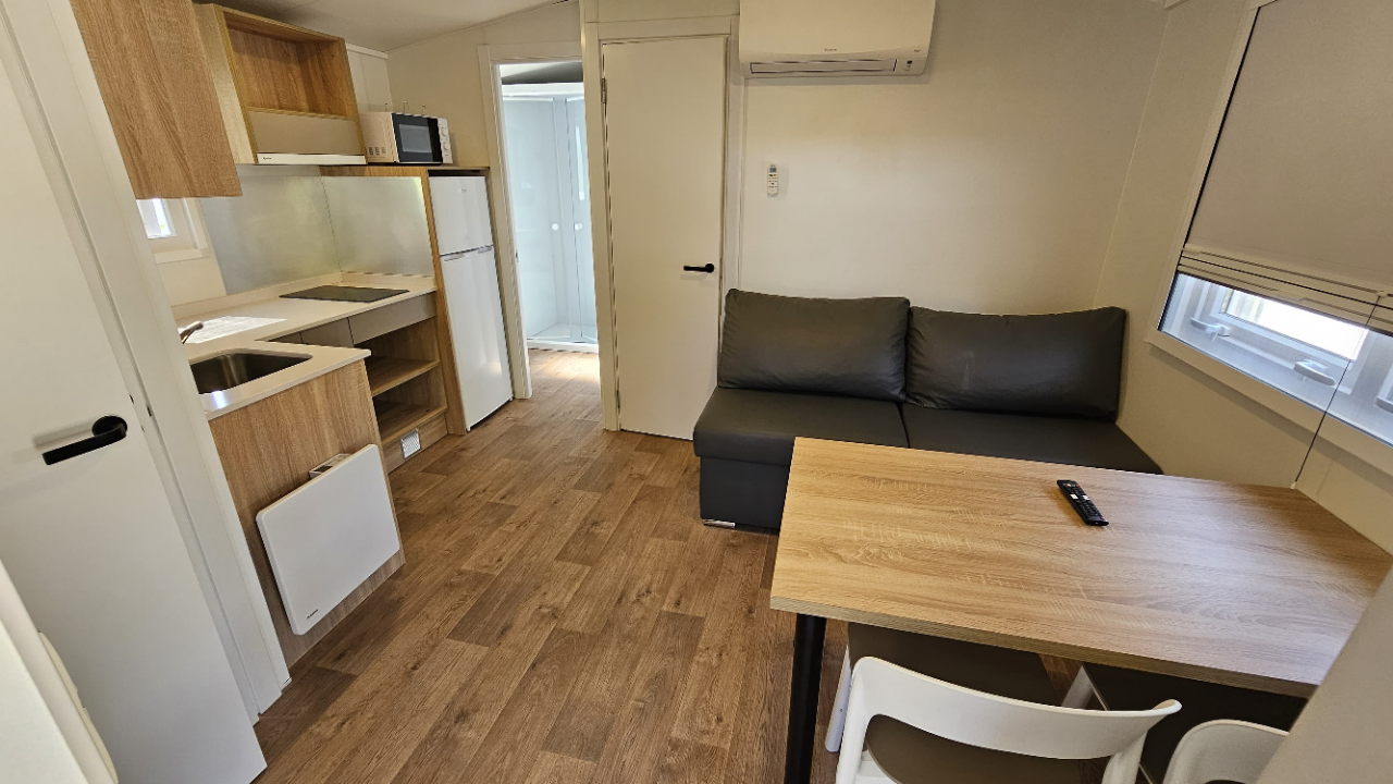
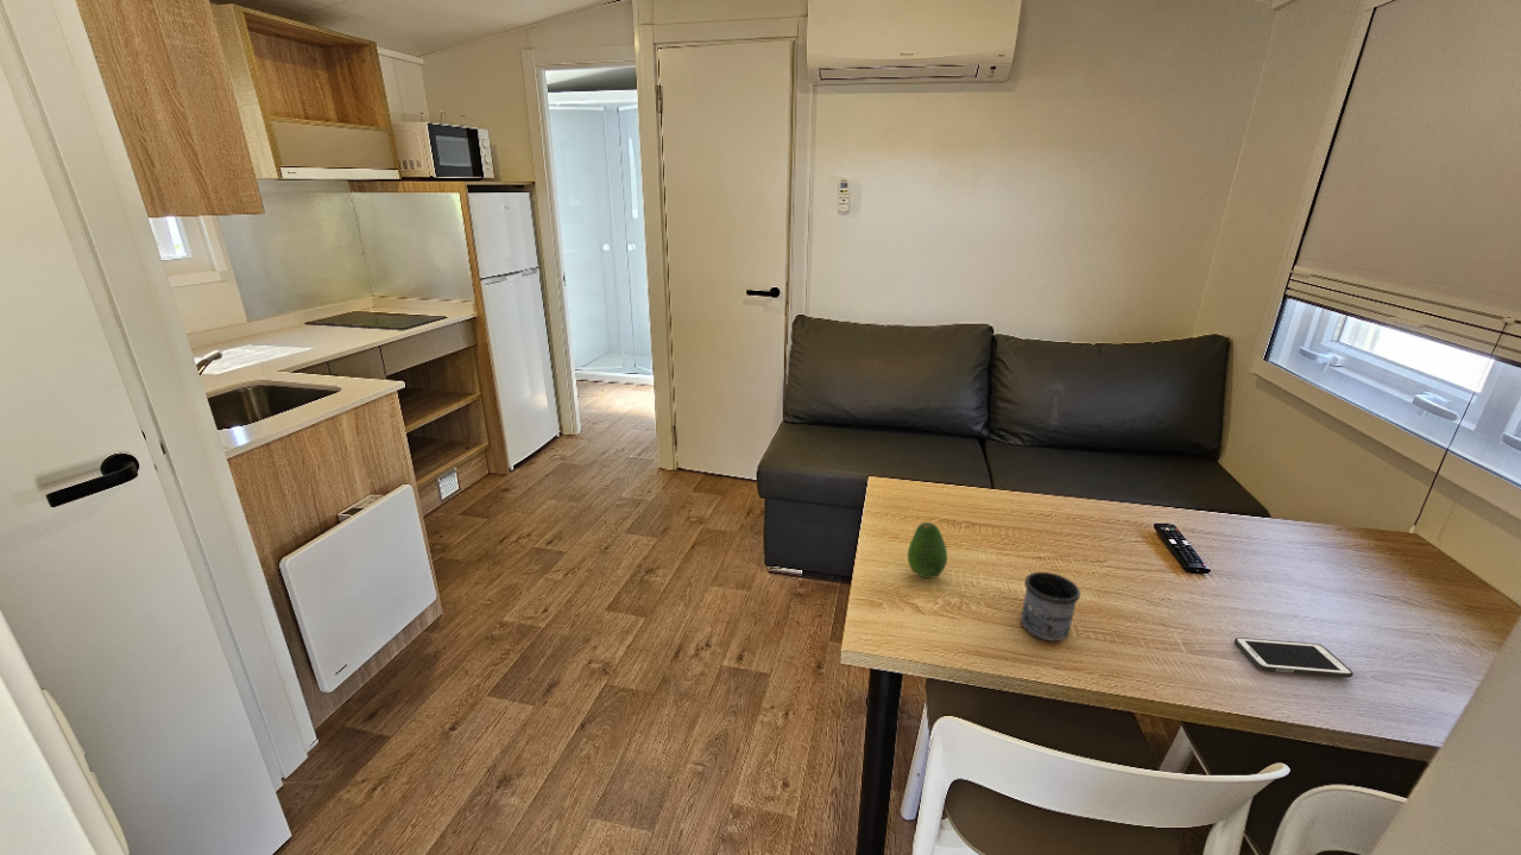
+ cell phone (1290, 657)
+ mug (1044, 602)
+ fruit (927, 550)
